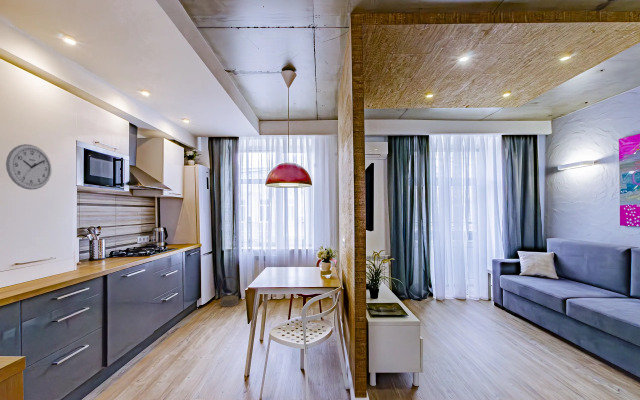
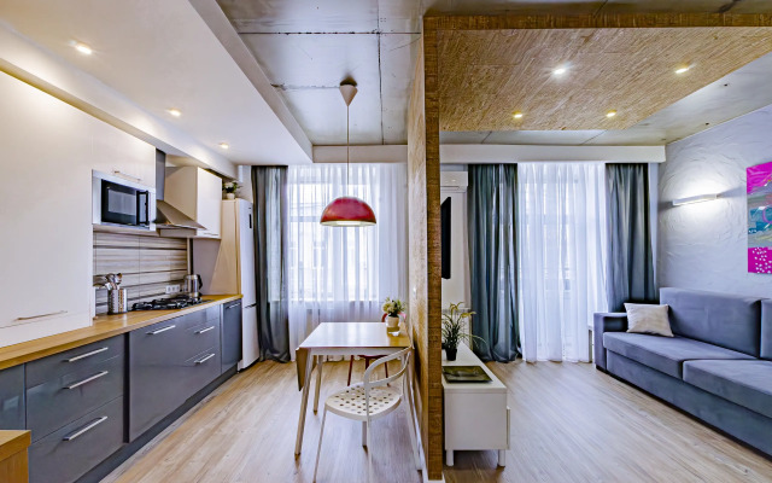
- basket (229, 295)
- wall clock (31, 167)
